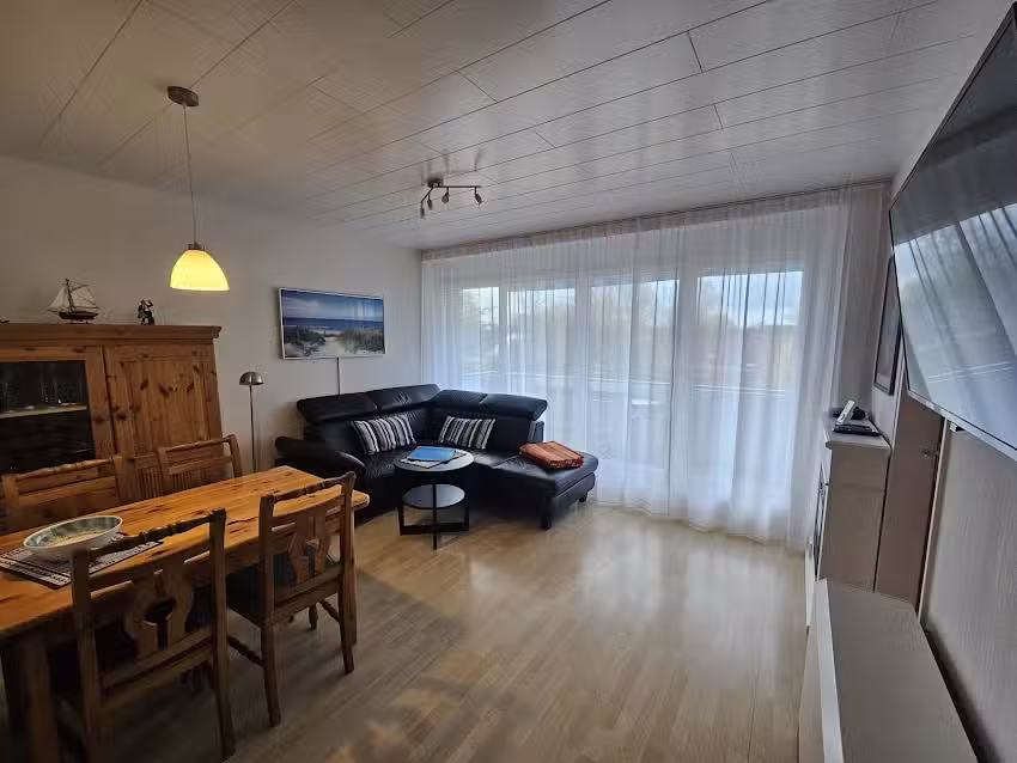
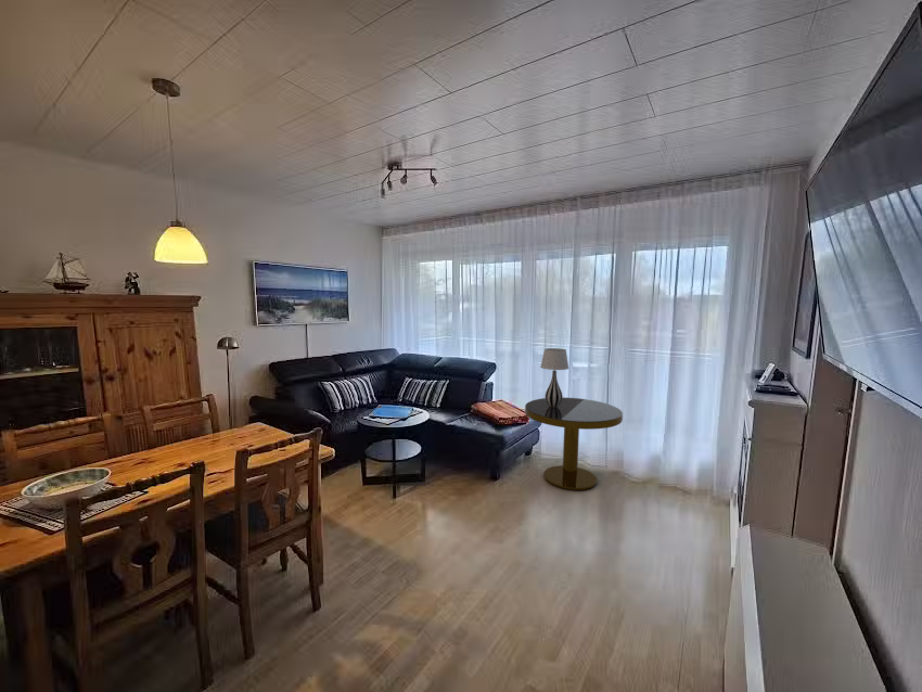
+ side table (571, 444)
+ table lamp (554, 377)
